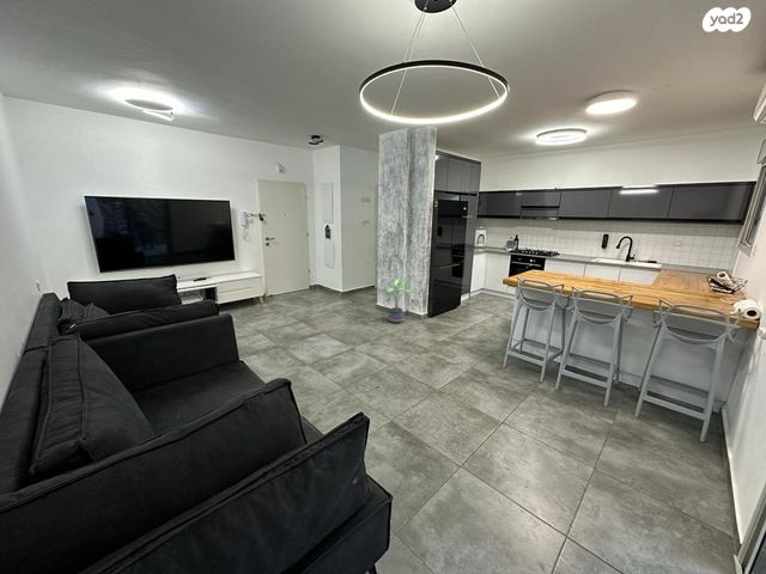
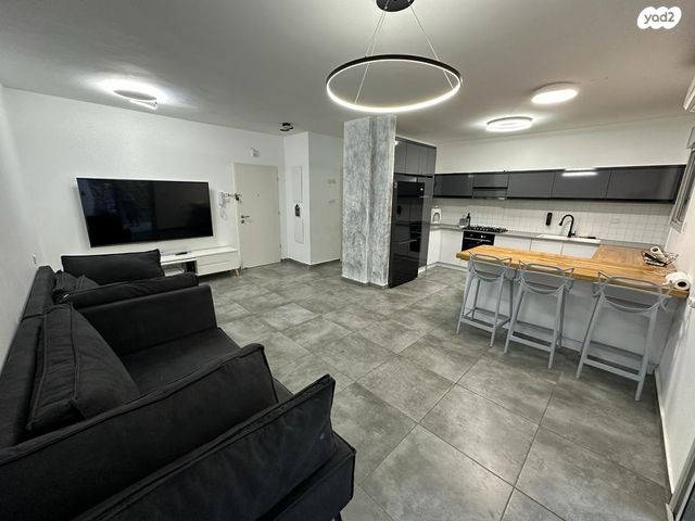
- potted plant (397, 300)
